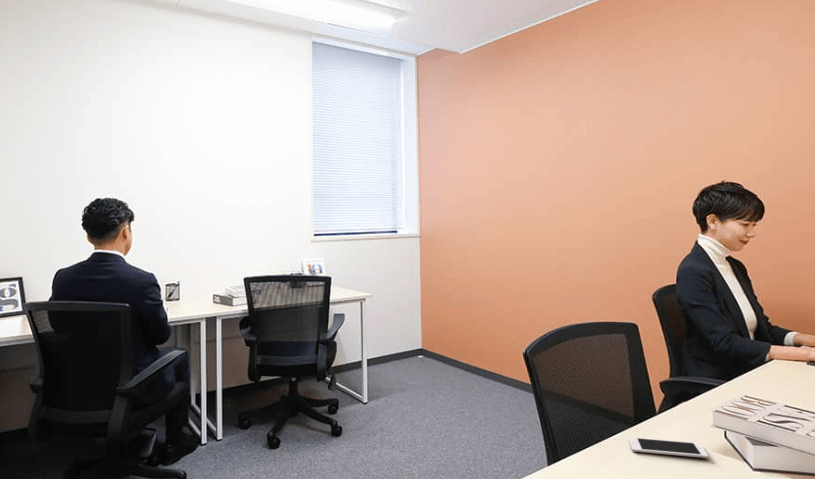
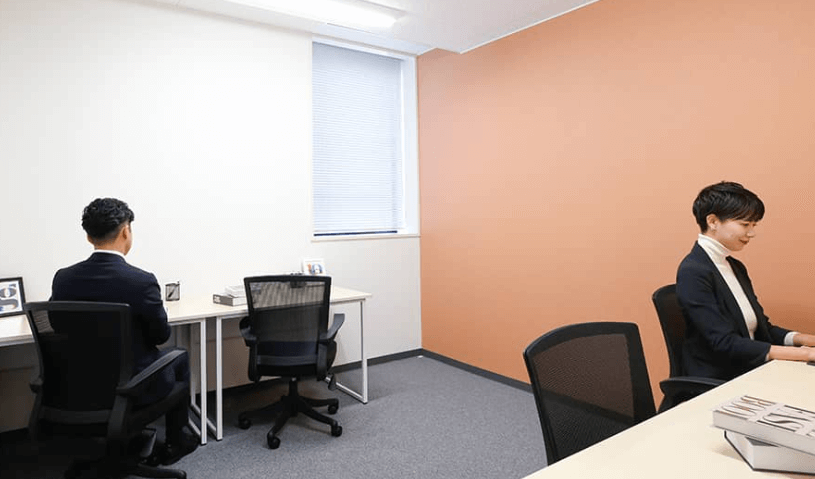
- cell phone (666, 447)
